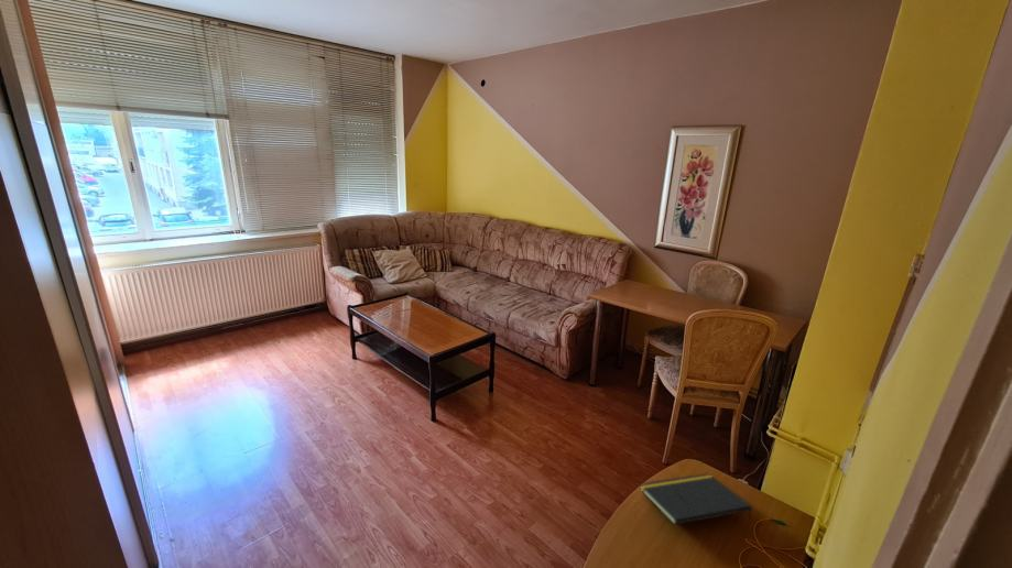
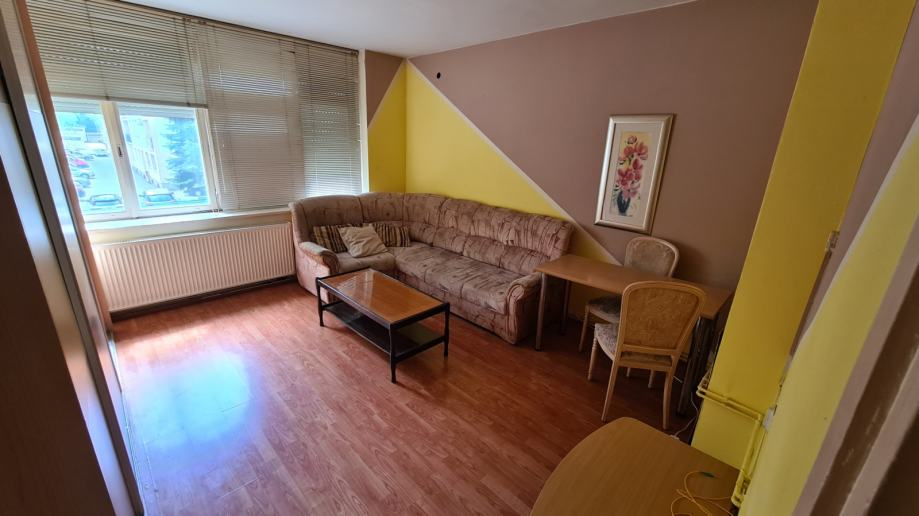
- notepad (692, 496)
